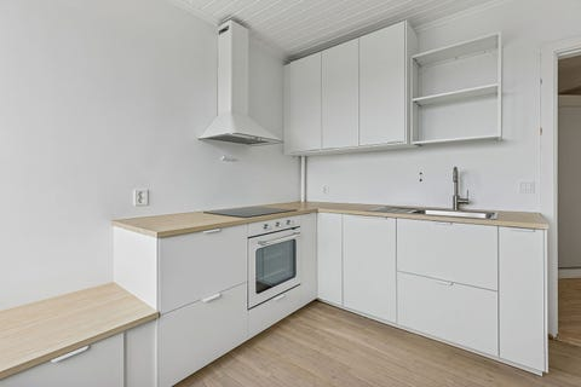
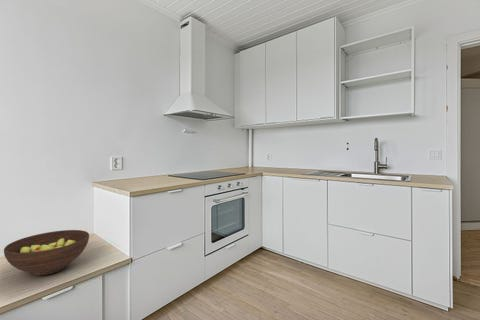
+ fruit bowl (50, 254)
